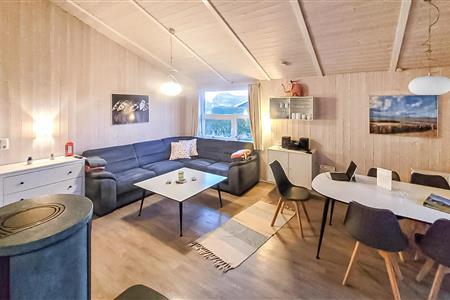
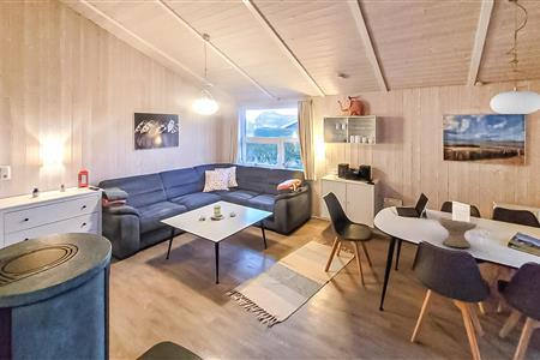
+ bowl (456, 232)
